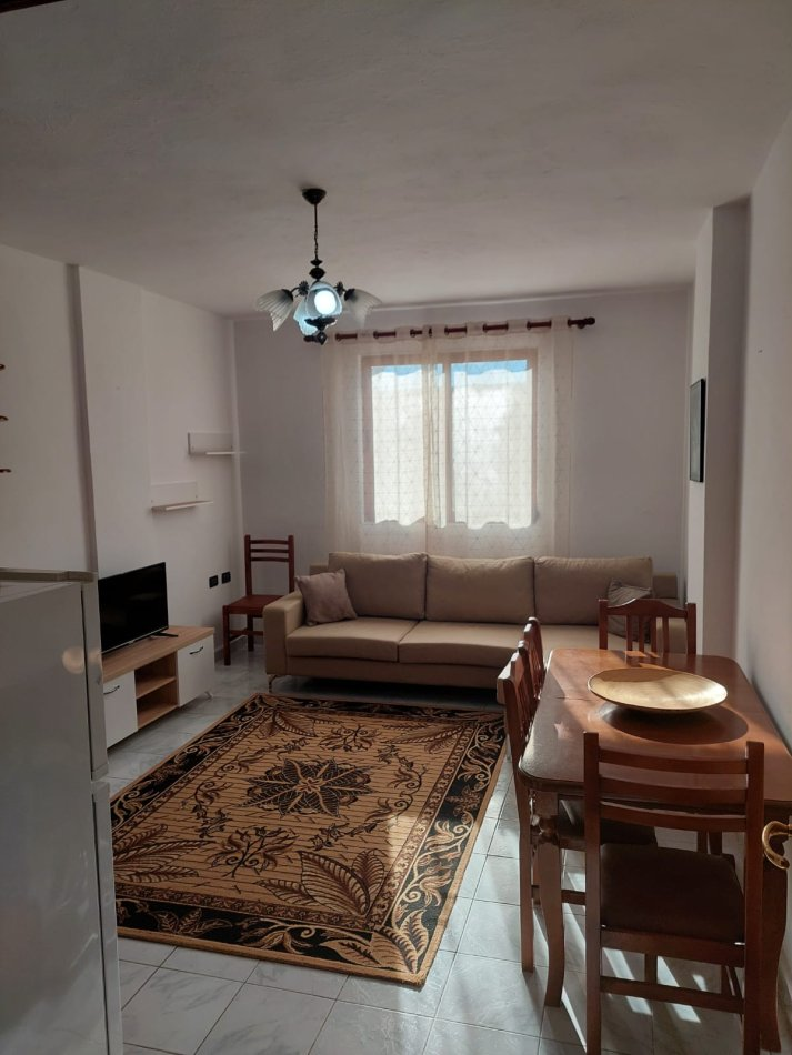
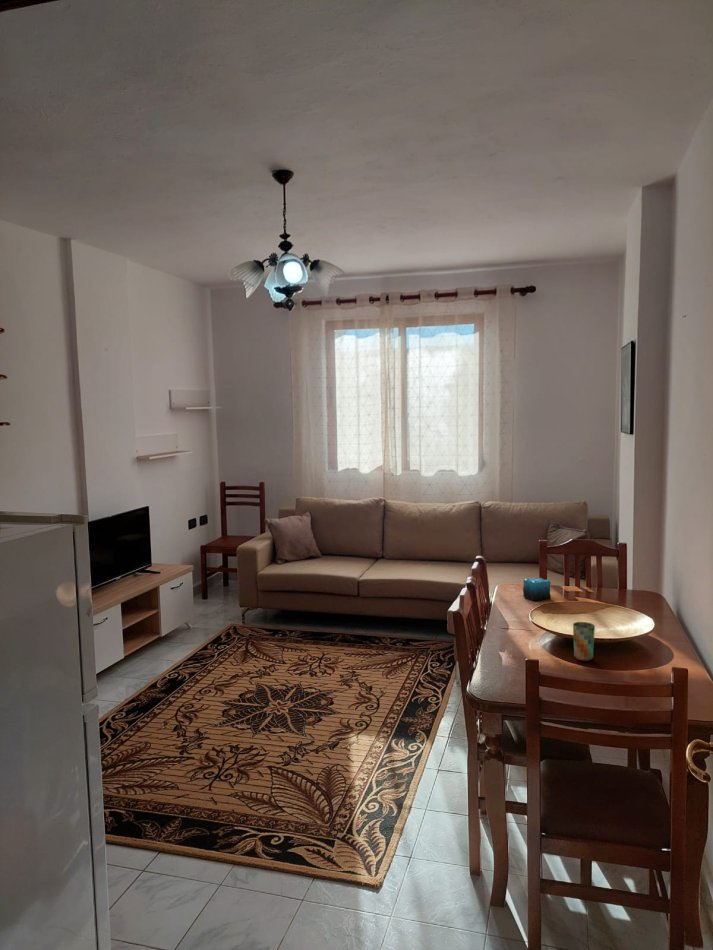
+ cup (583, 641)
+ candle (536, 585)
